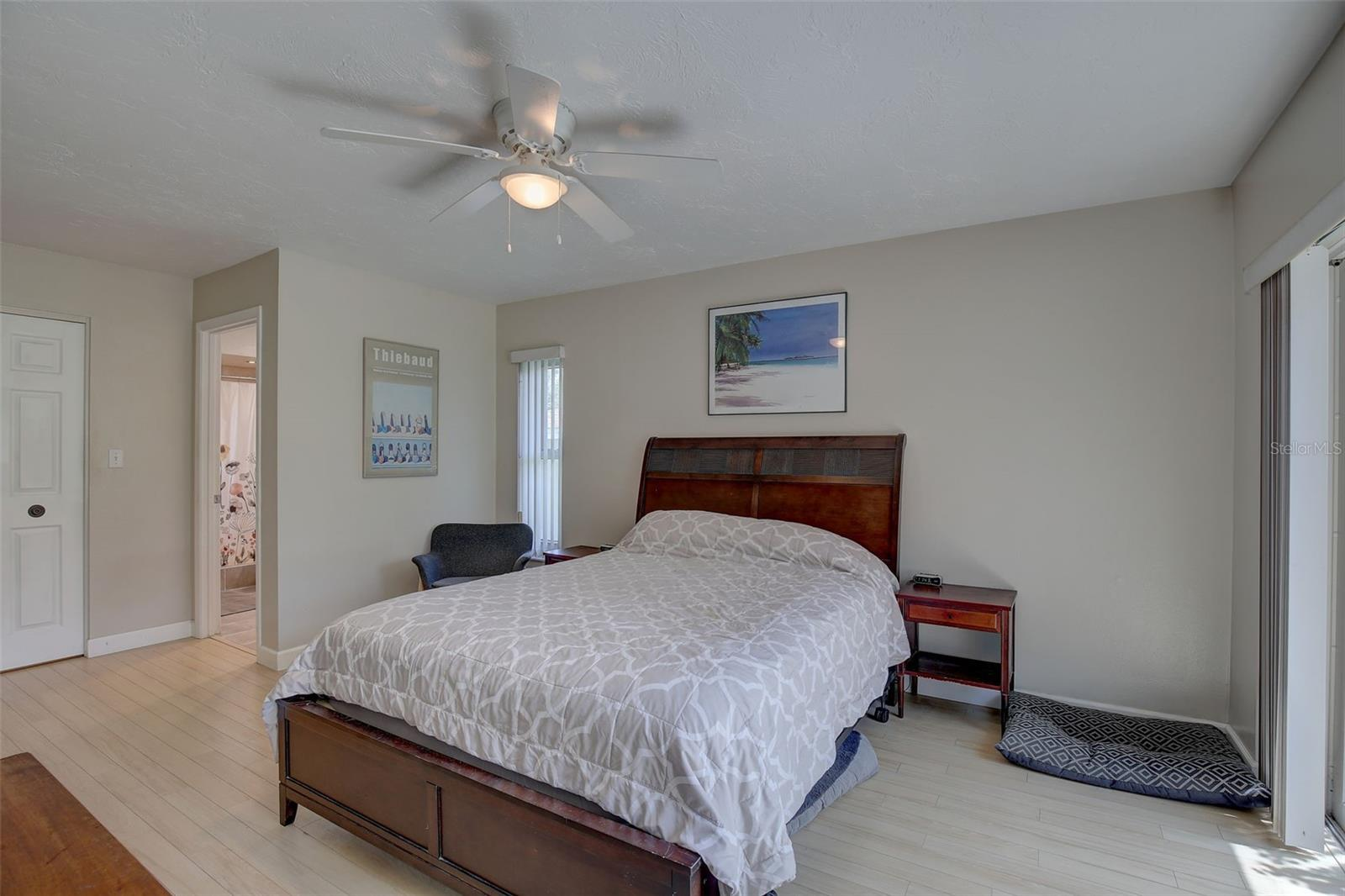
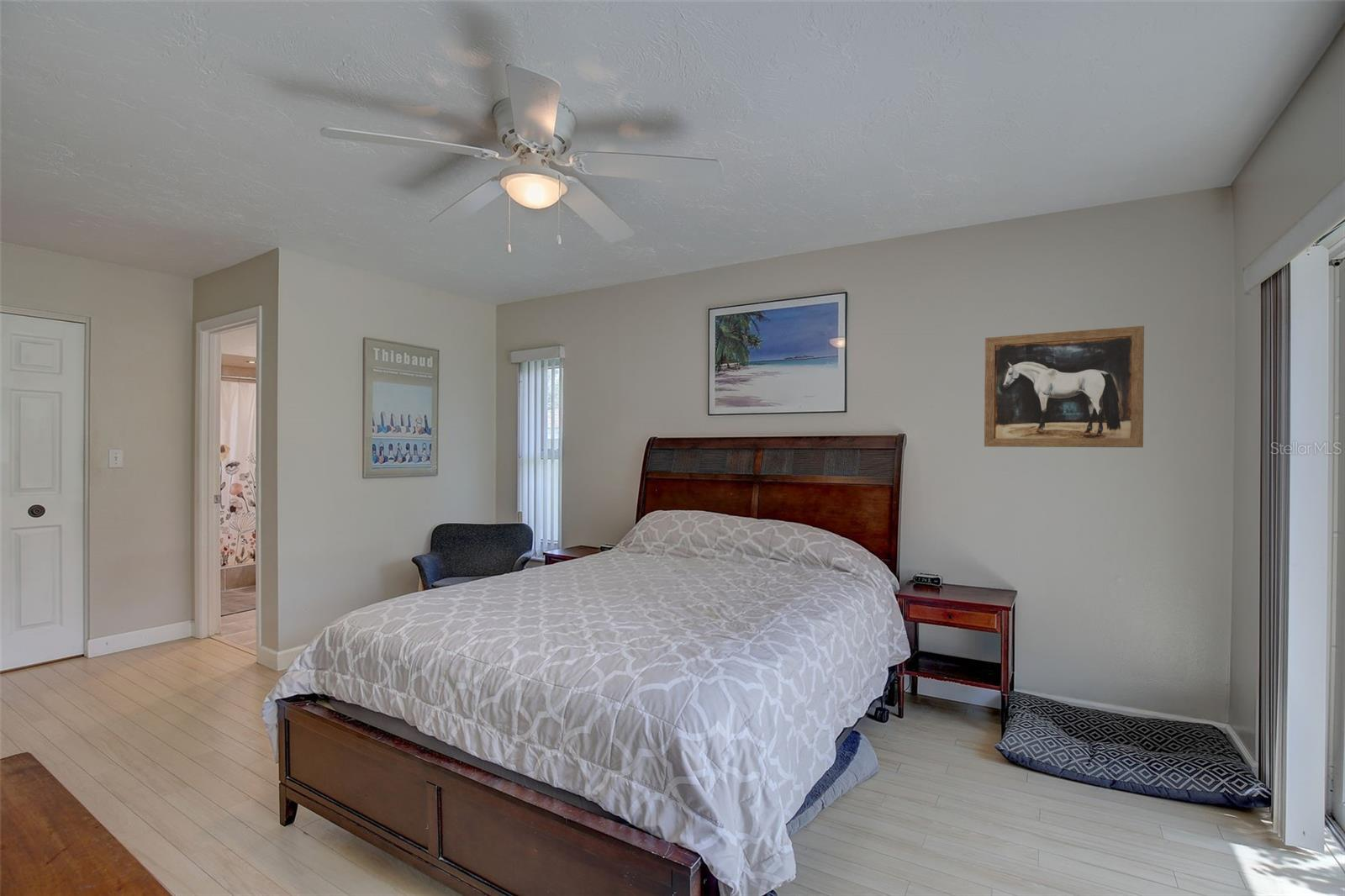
+ wall art (1059, 389)
